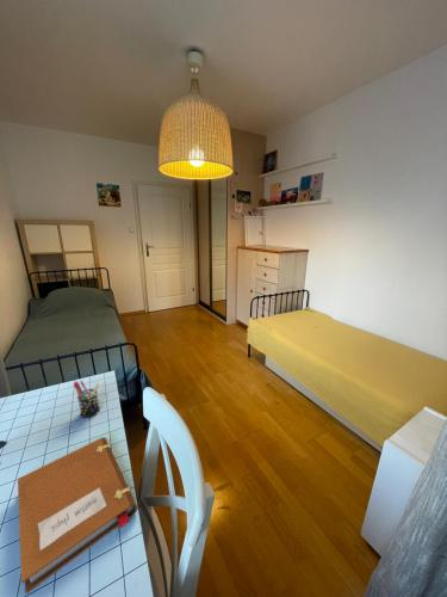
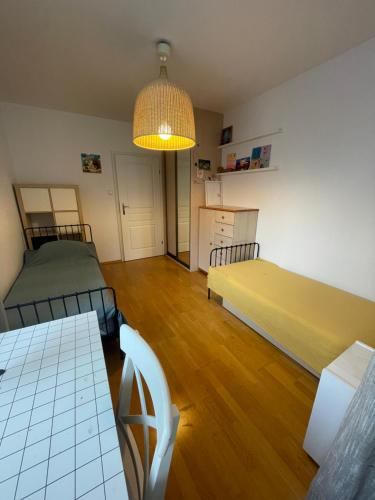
- pen holder (86, 398)
- notebook (76, 497)
